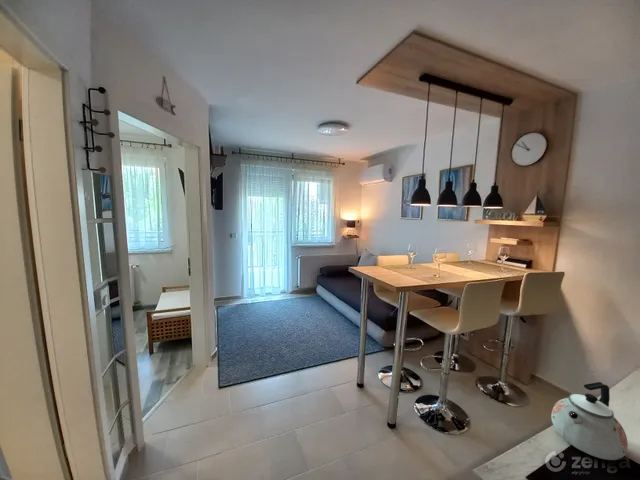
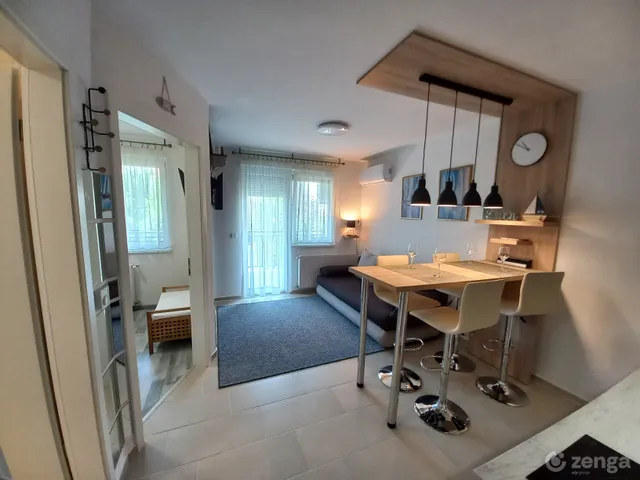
- kettle (588, 413)
